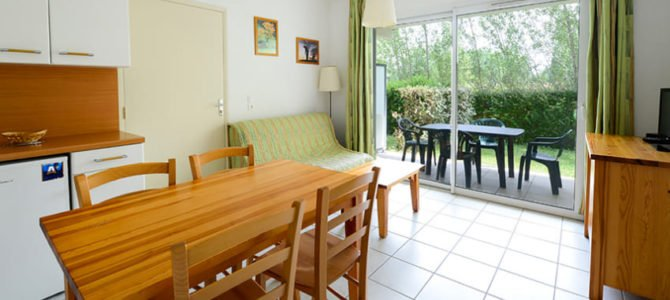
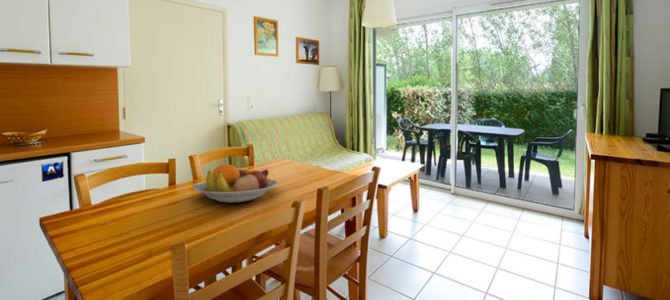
+ fruit bowl (236, 180)
